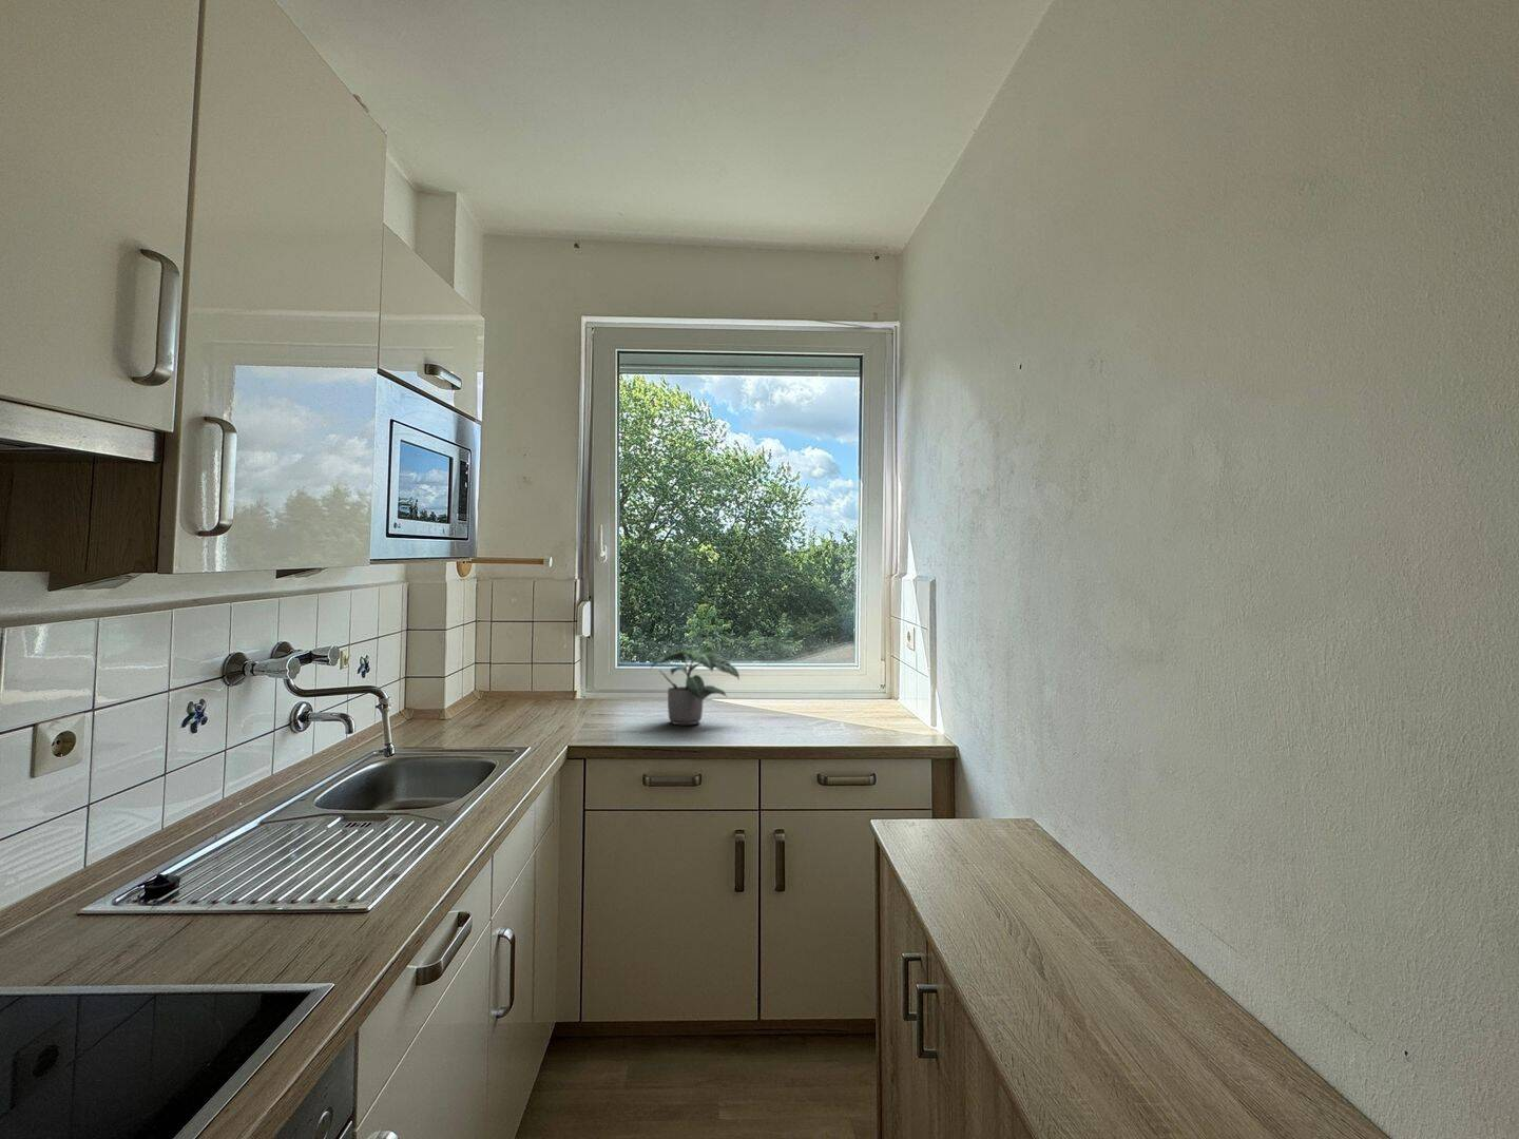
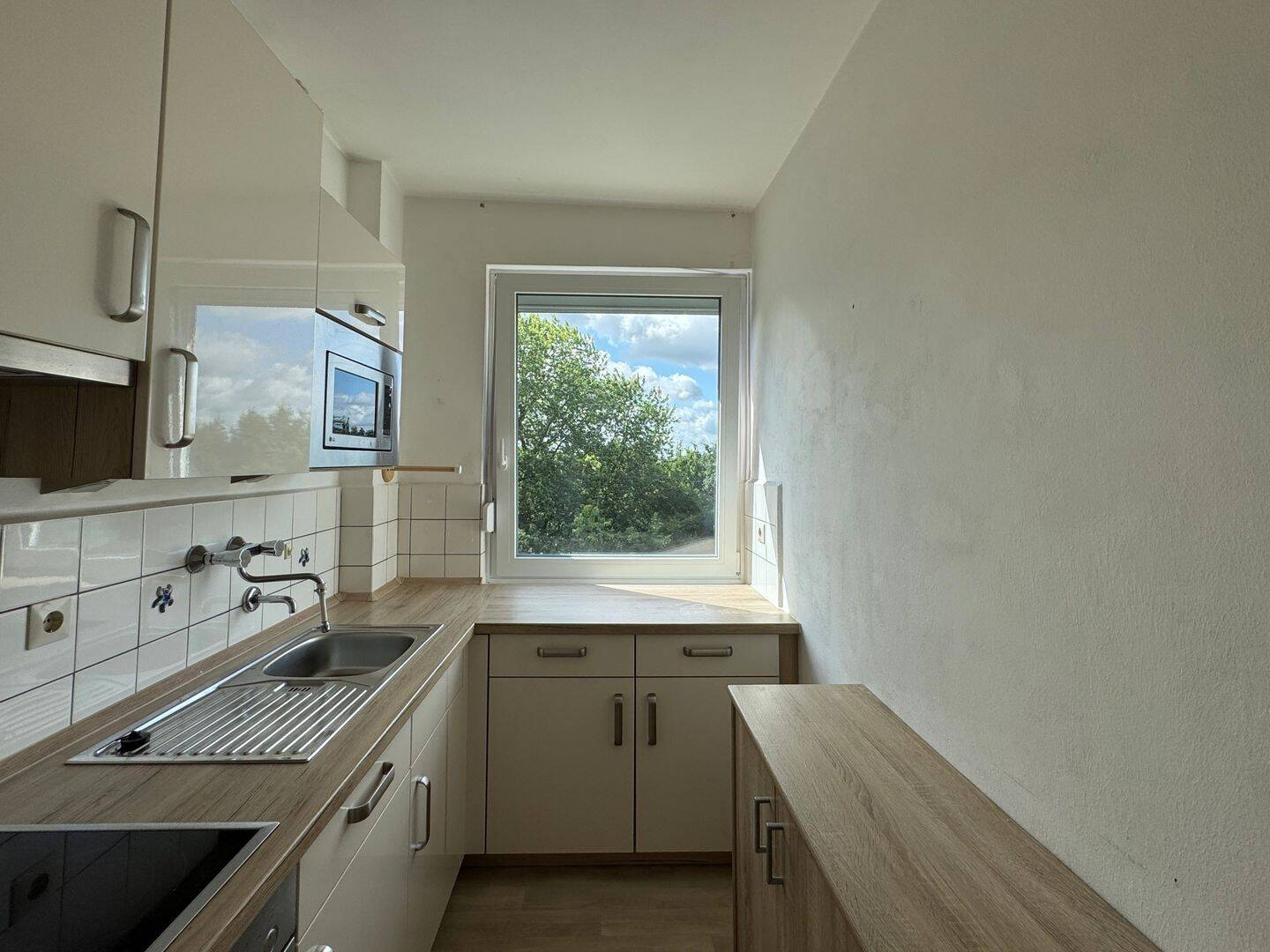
- potted plant (694, 684)
